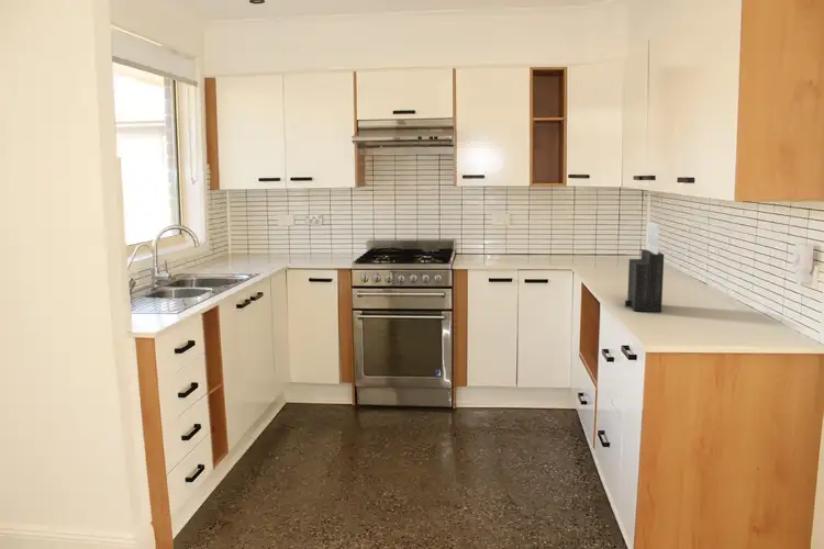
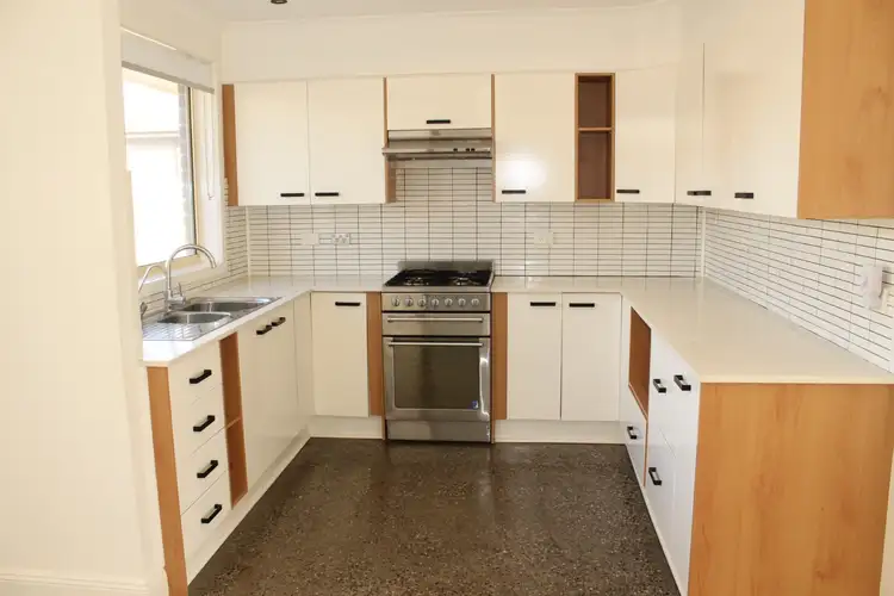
- knife block (643, 266)
